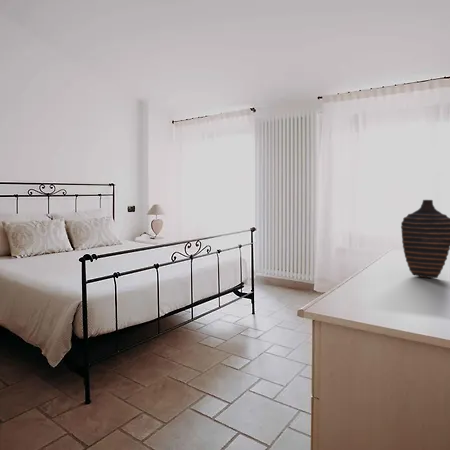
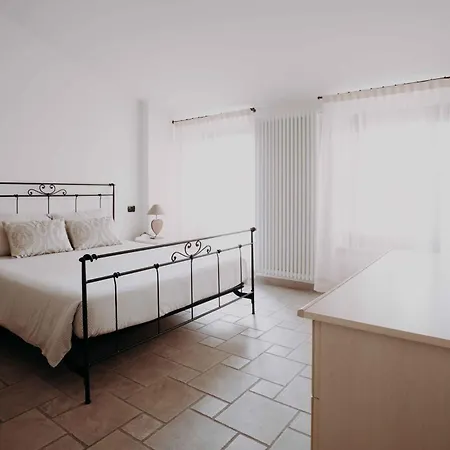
- decorative vase (425, 238)
